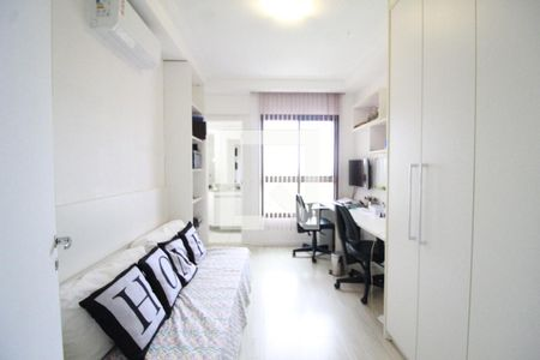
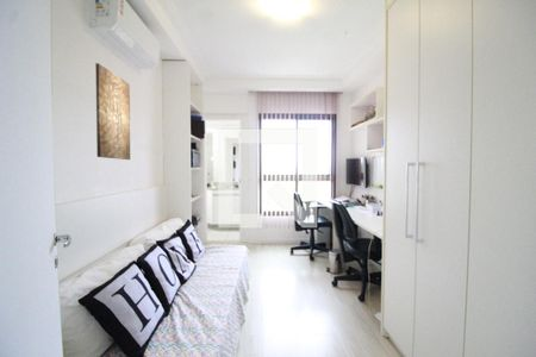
+ wall art (114, 117)
